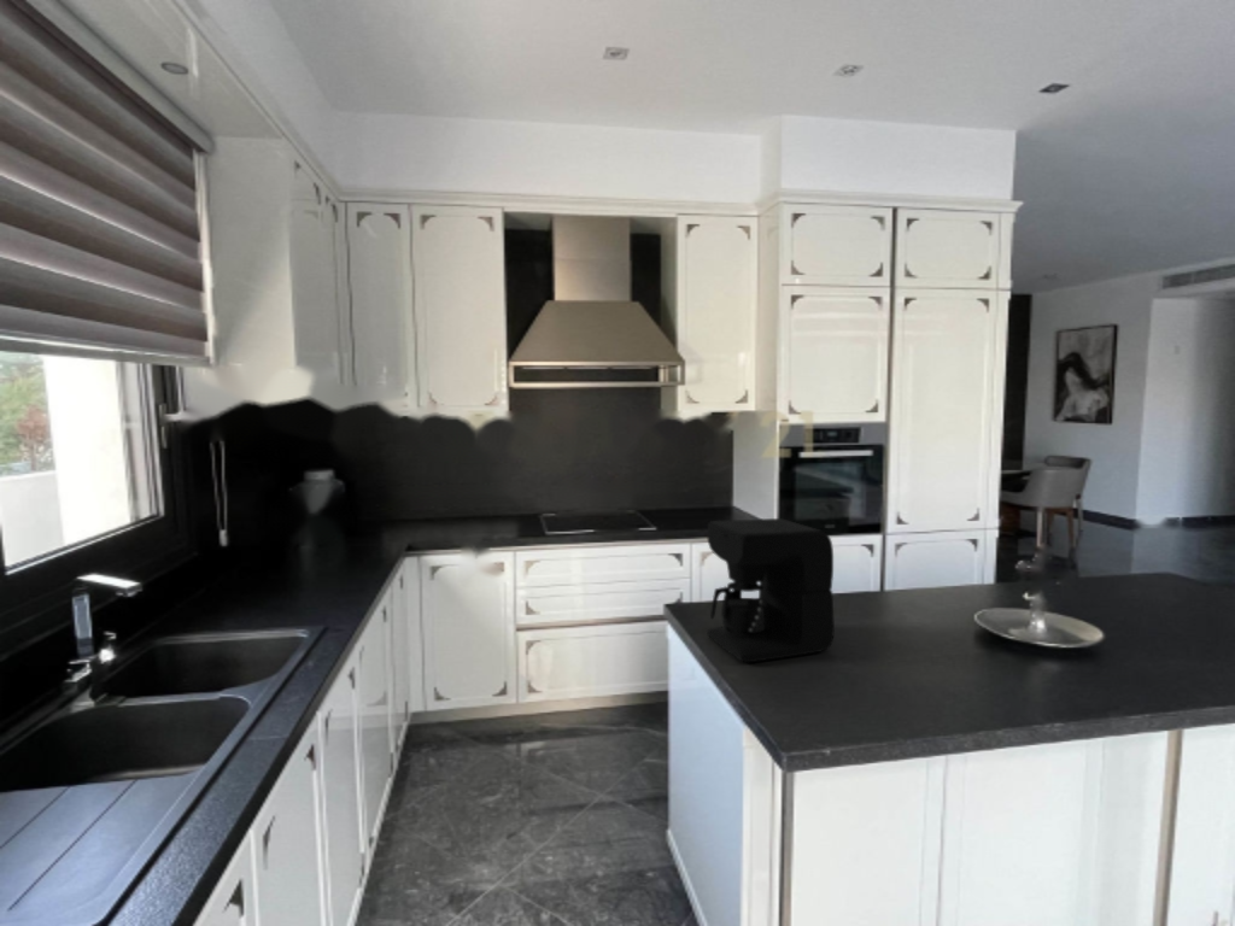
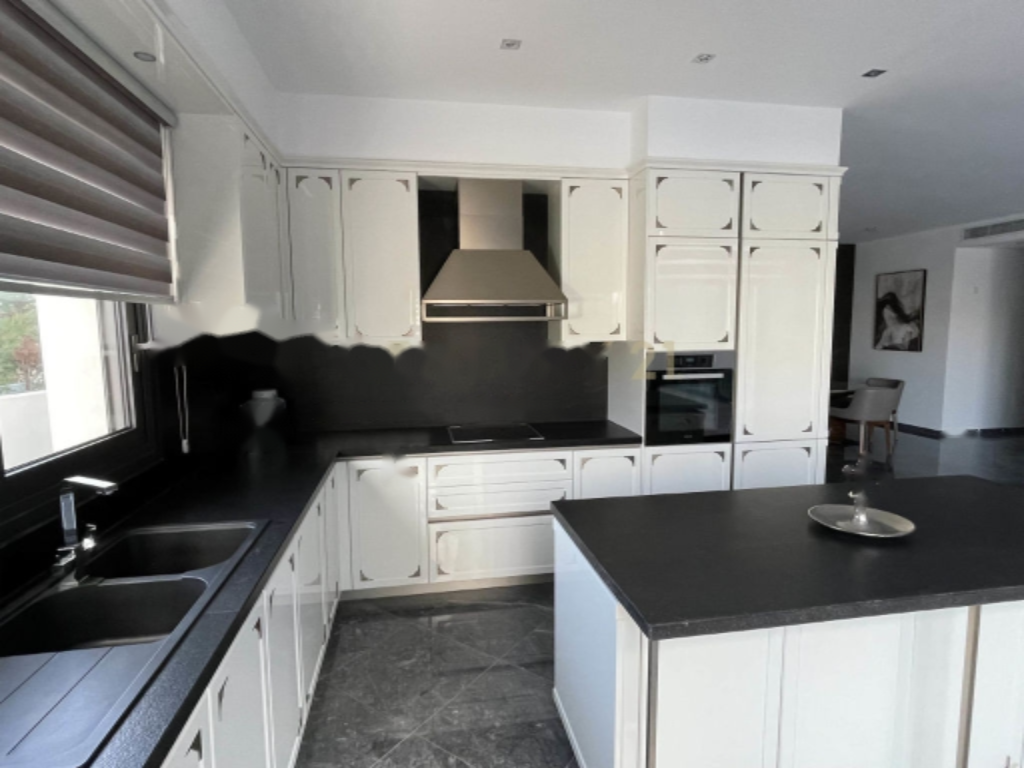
- coffee maker (762, 584)
